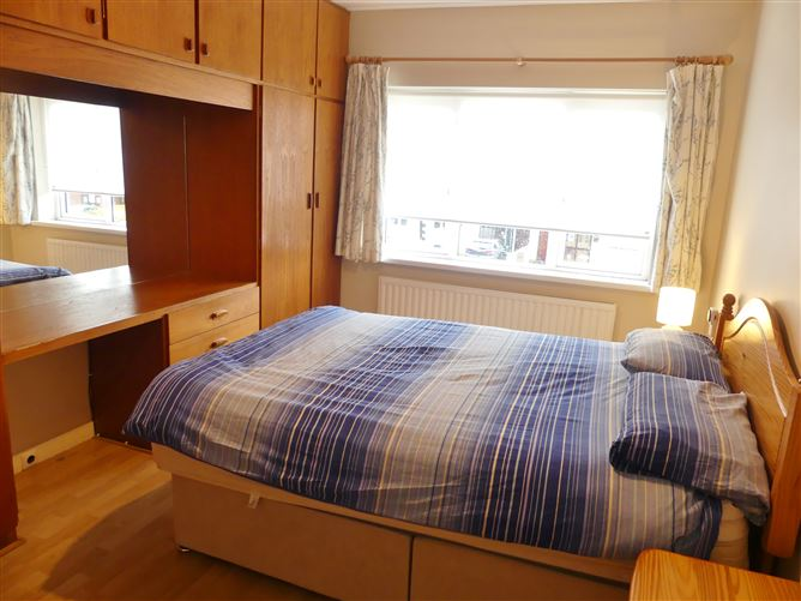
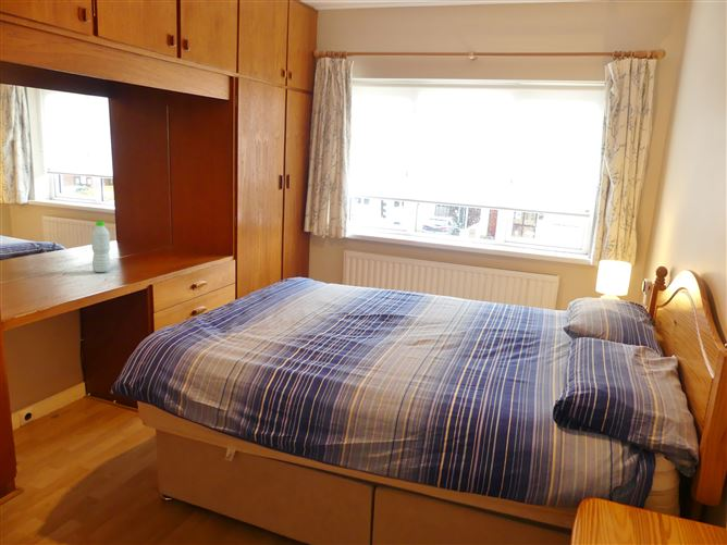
+ water bottle (100, 246)
